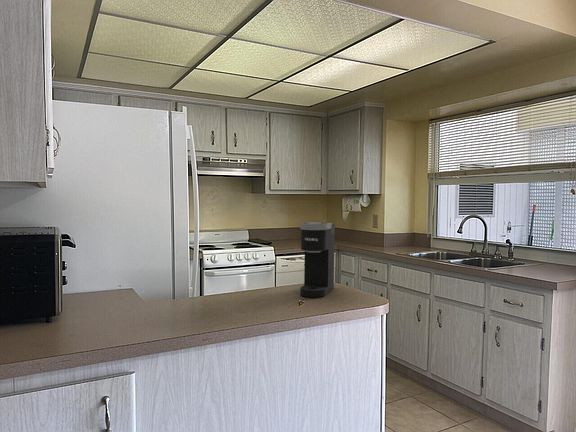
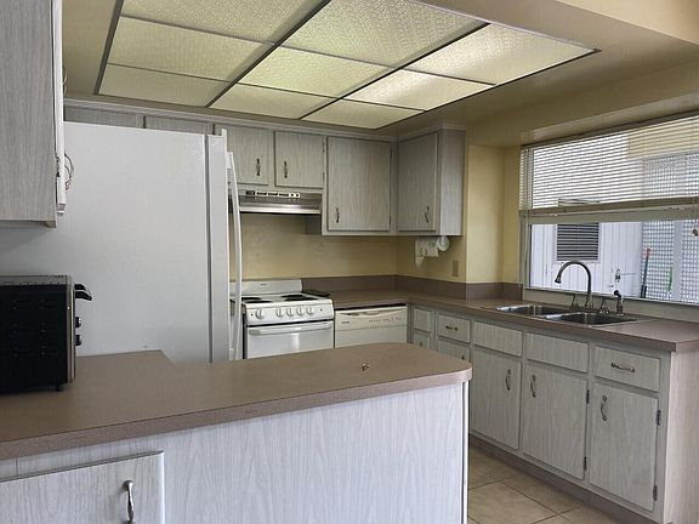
- coffee maker (317, 256)
